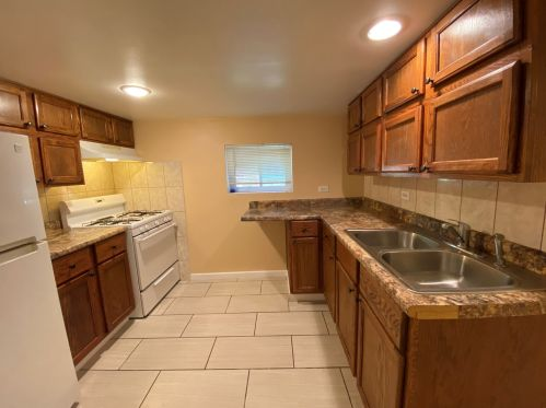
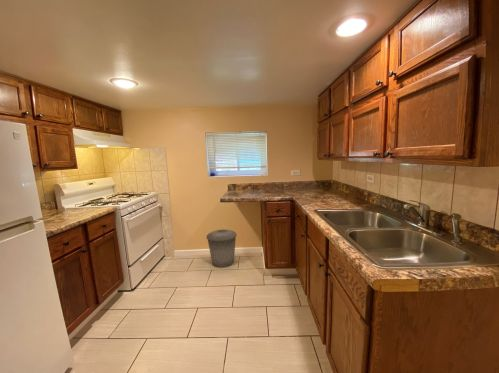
+ trash can (222, 246)
